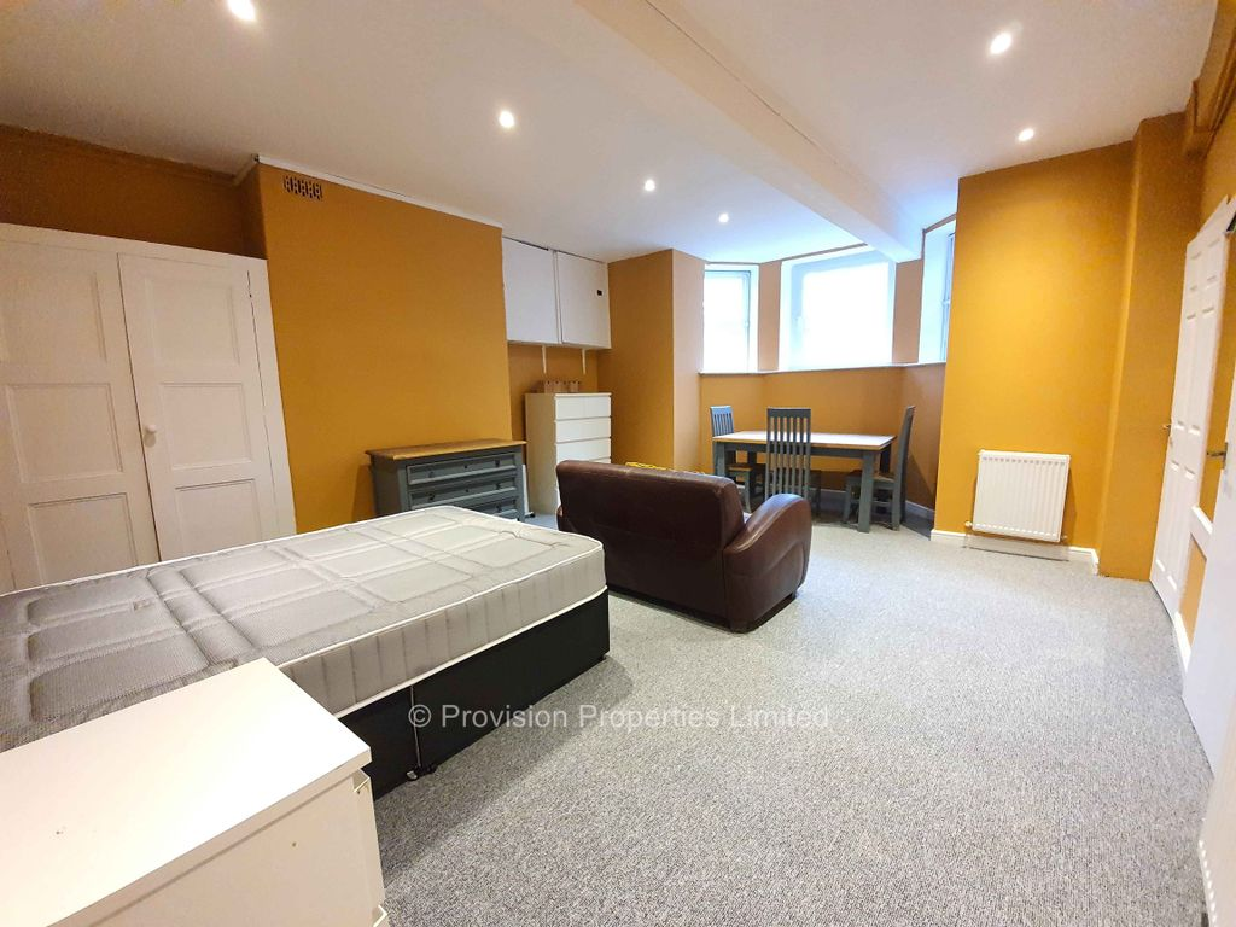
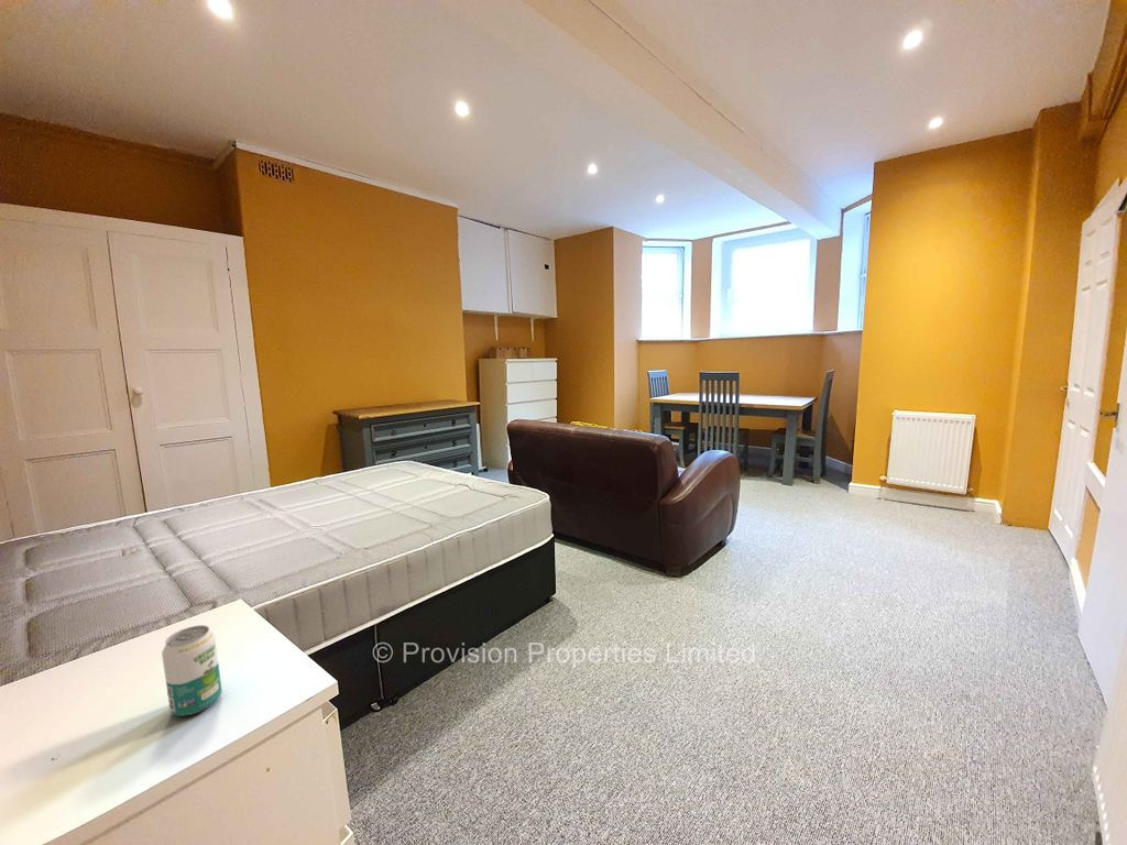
+ beverage can (193, 669)
